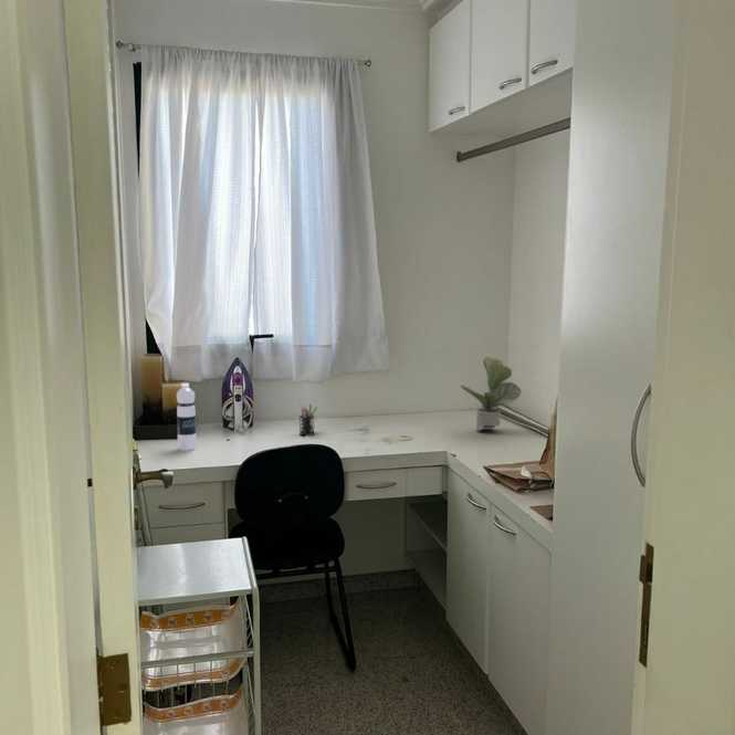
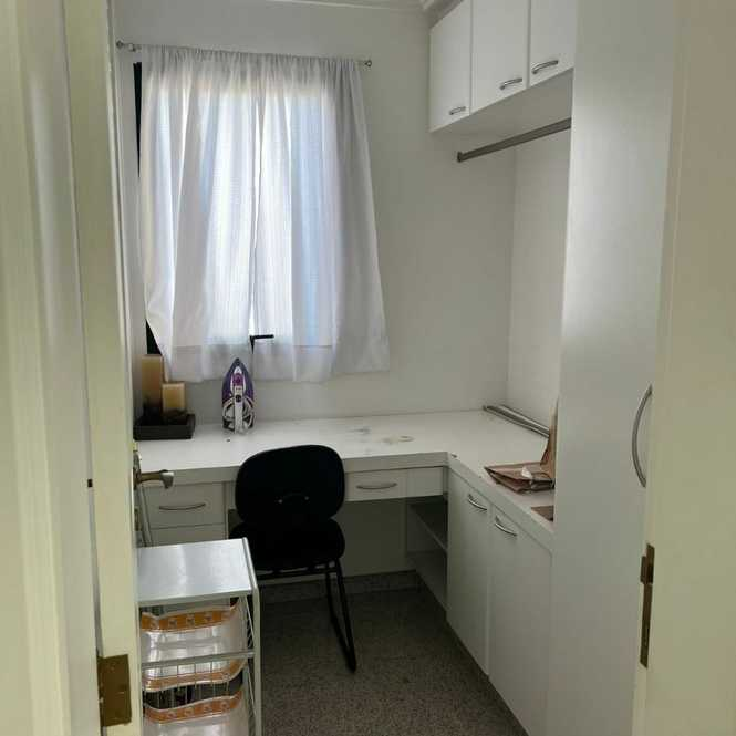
- potted plant (491, 396)
- water bottle (186, 416)
- pen holder (308, 418)
